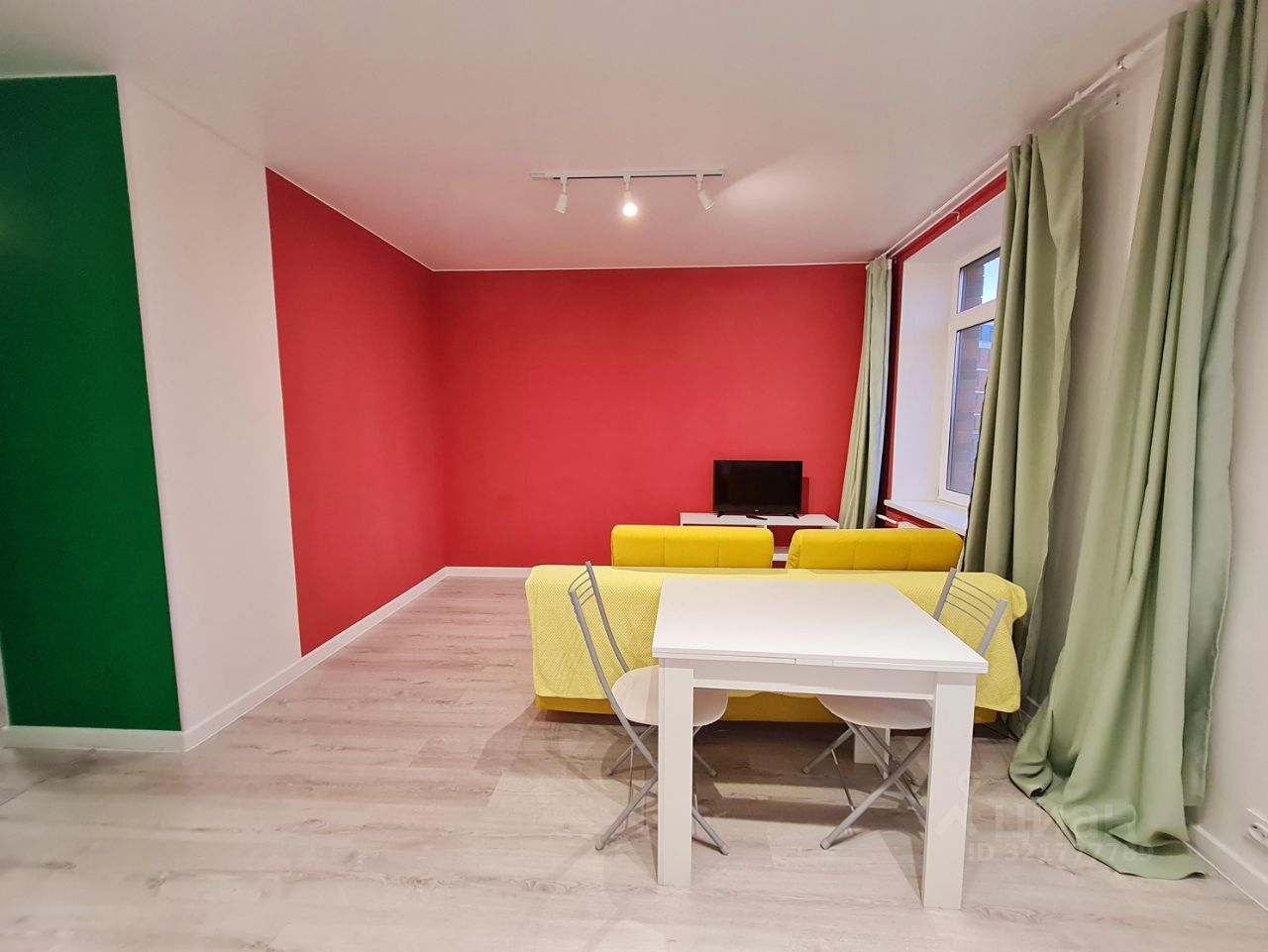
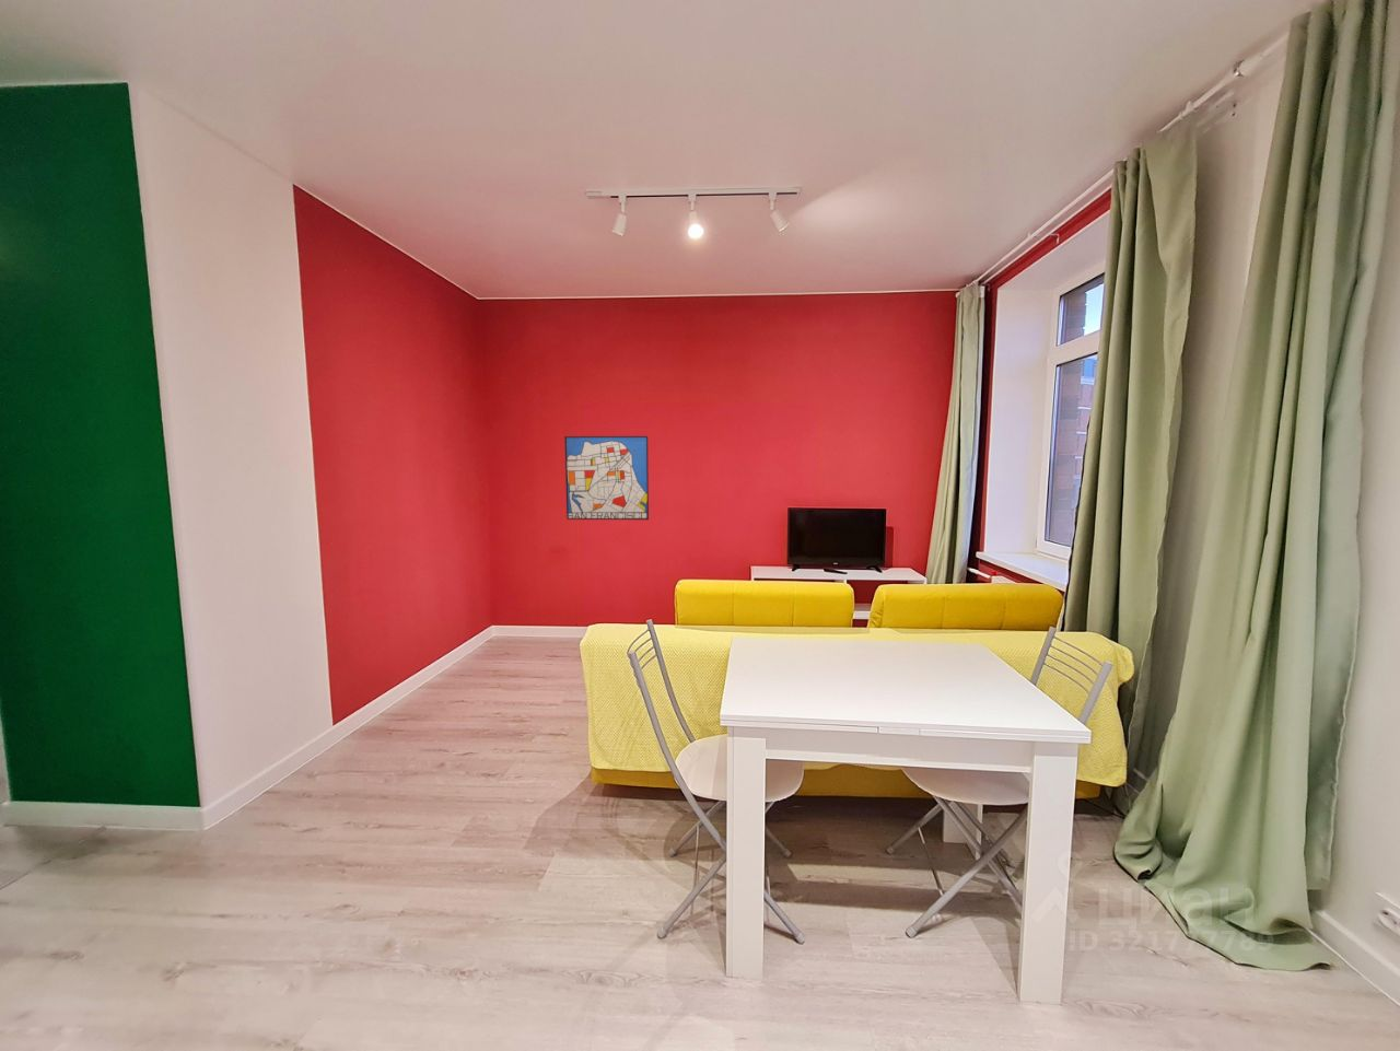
+ wall art (606, 478)
